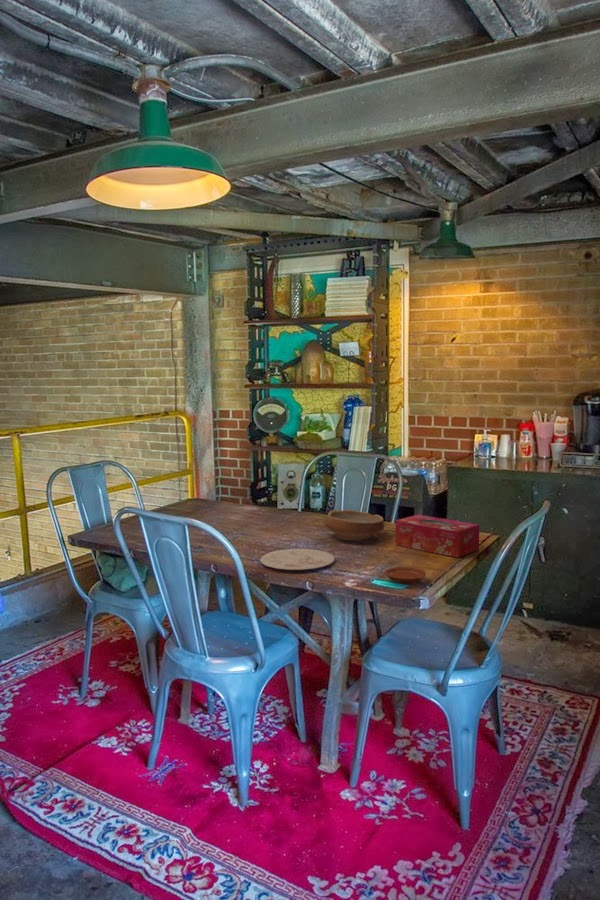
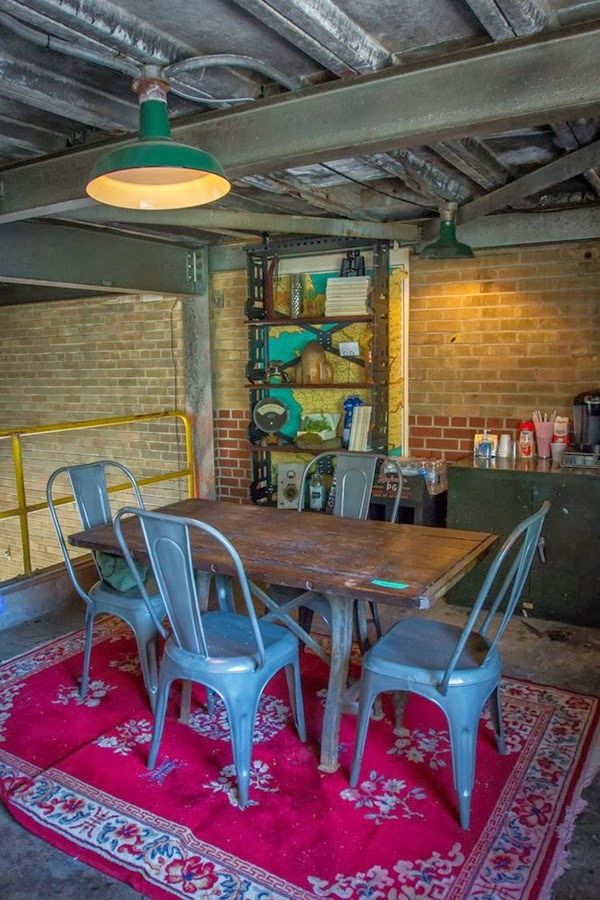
- plate (297, 559)
- bowl (354, 525)
- plate (405, 576)
- tissue box (436, 534)
